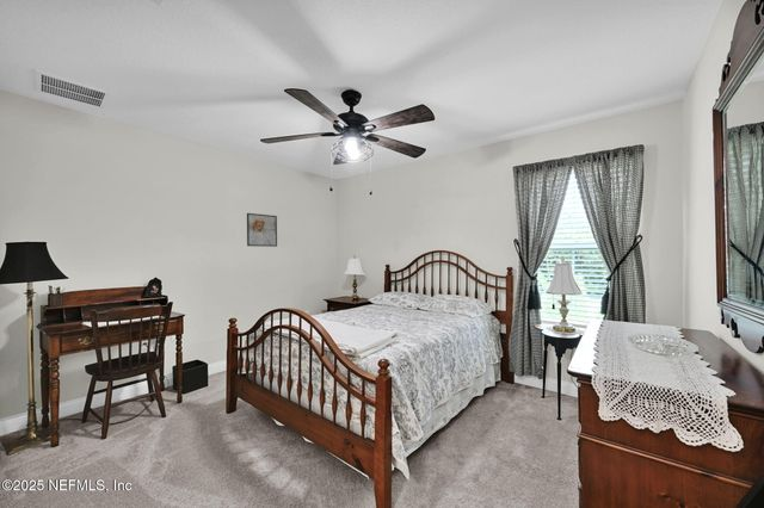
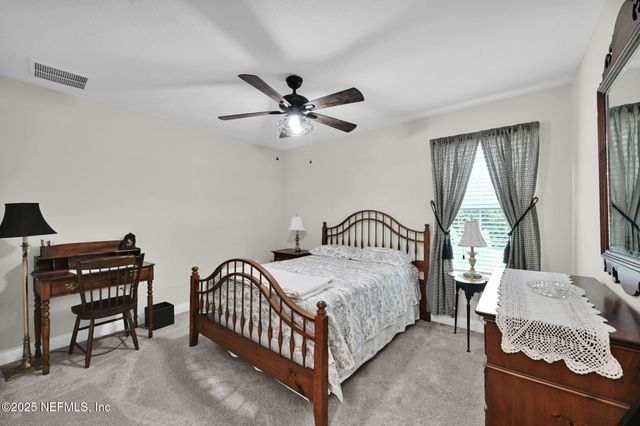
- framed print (261, 230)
